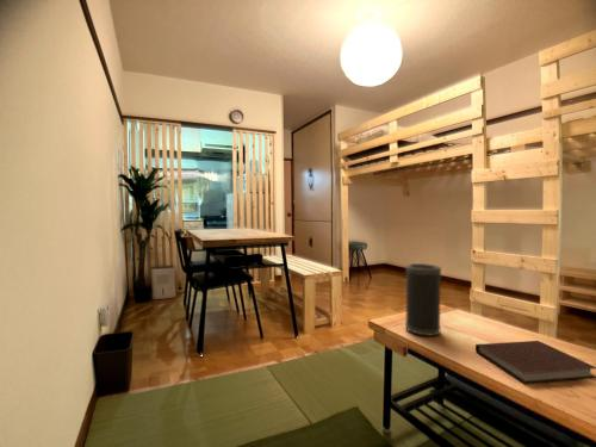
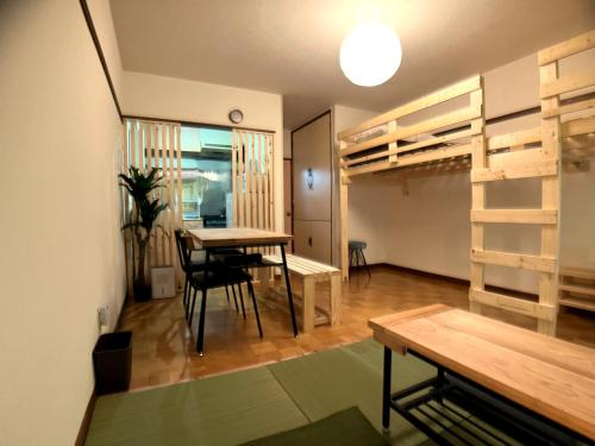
- speaker (422, 298)
- notebook (530, 359)
